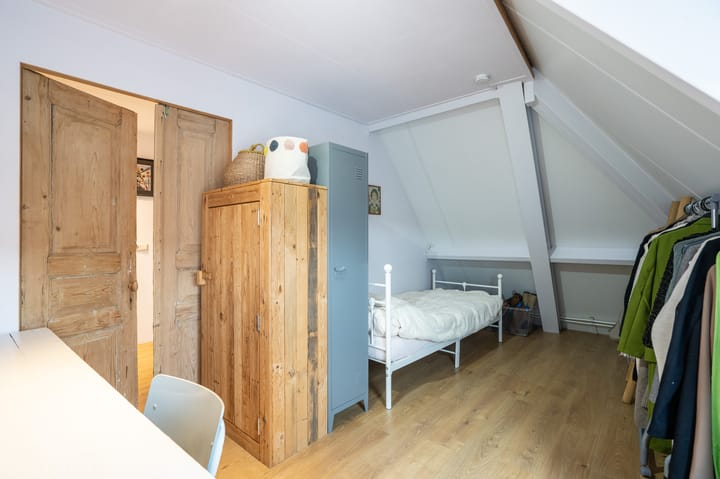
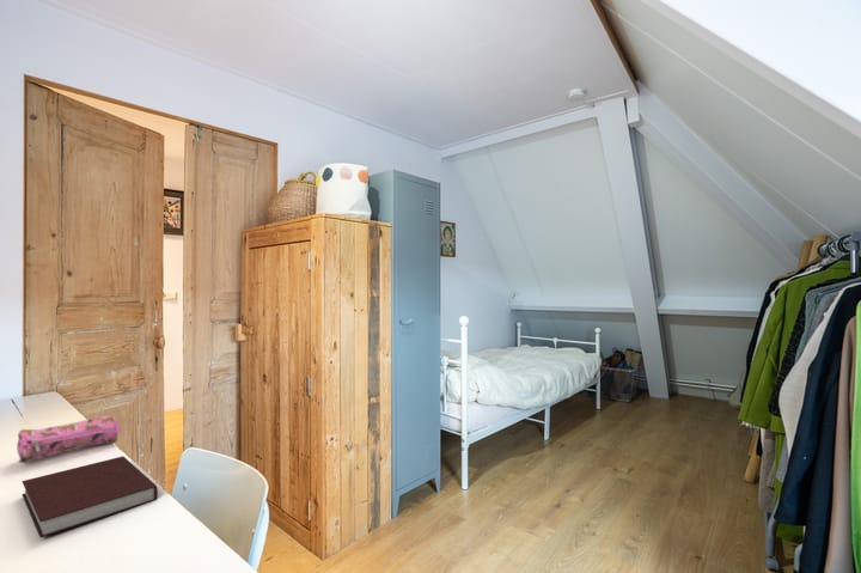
+ pencil case (71, 435)
+ notebook (88, 489)
